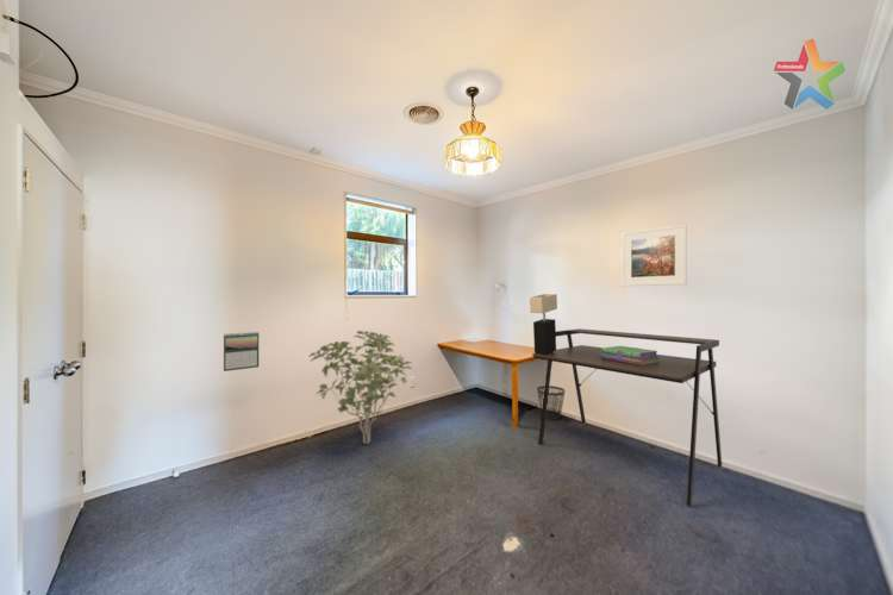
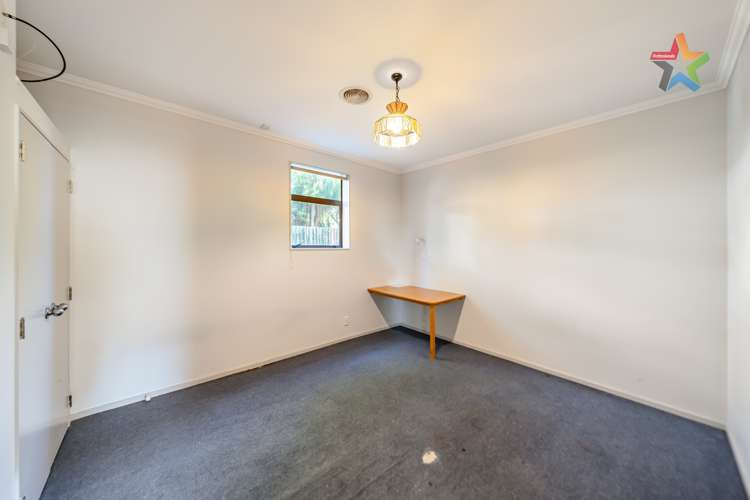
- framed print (651, 257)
- wastebasket (550, 402)
- shrub (364, 387)
- table lamp (545, 324)
- stack of books (629, 353)
- desk (622, 372)
- calendar (242, 350)
